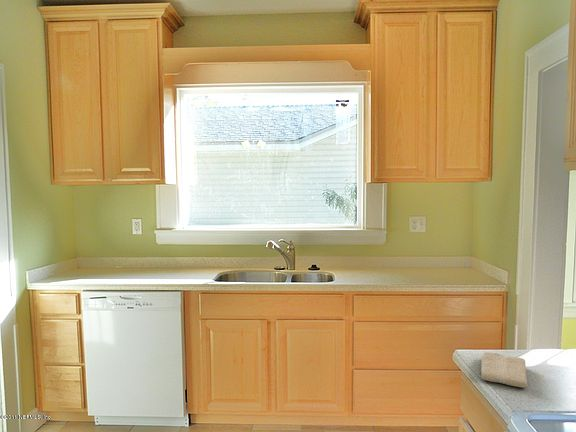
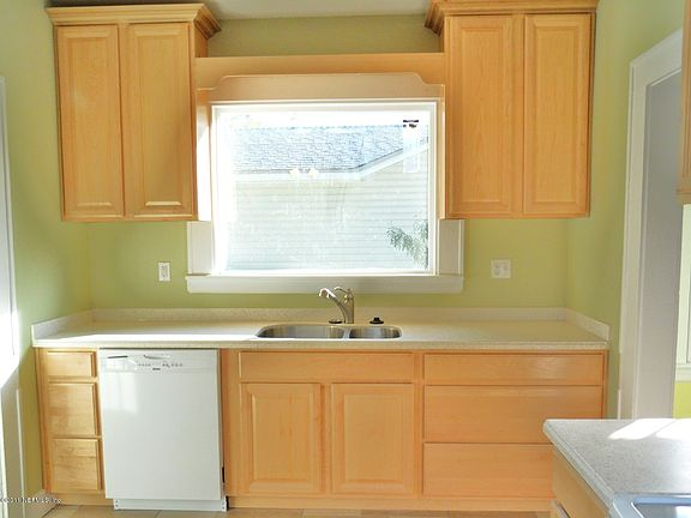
- washcloth (503, 368)
